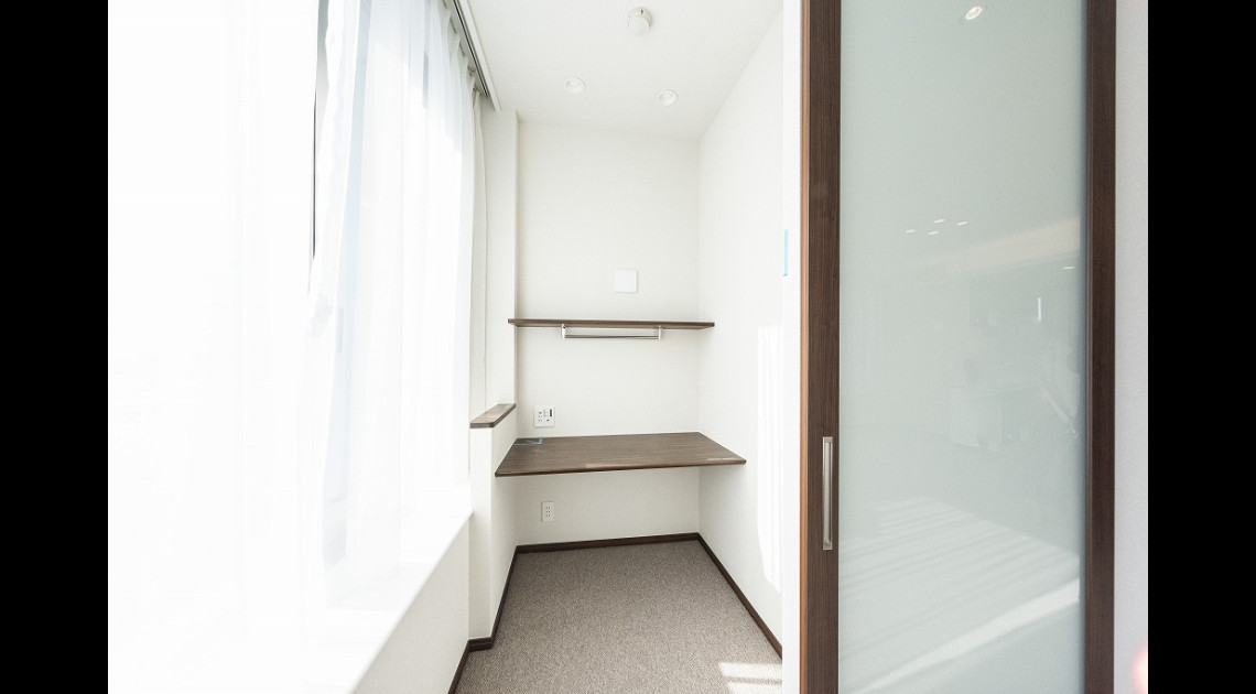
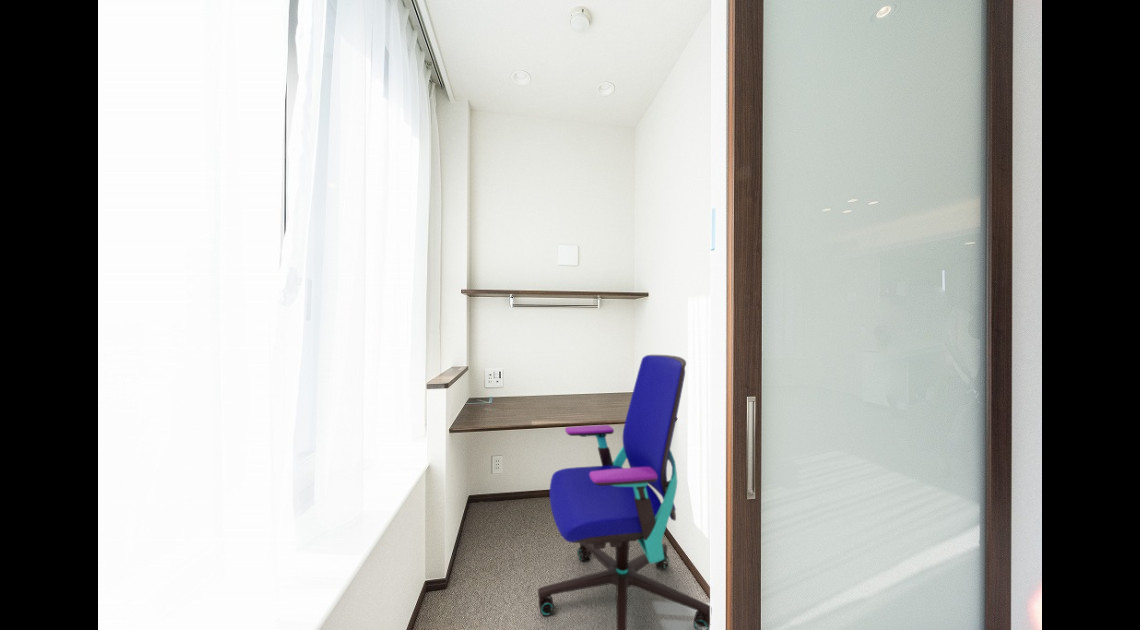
+ office chair (615, 479)
